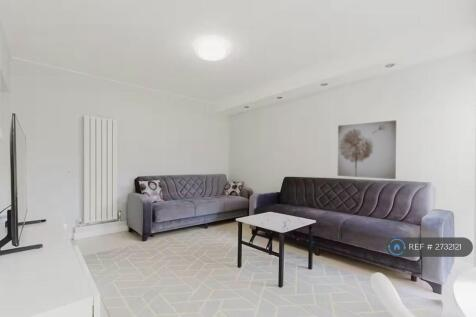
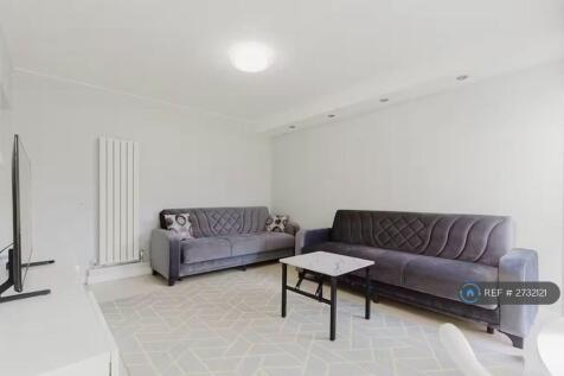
- wall art (364, 150)
